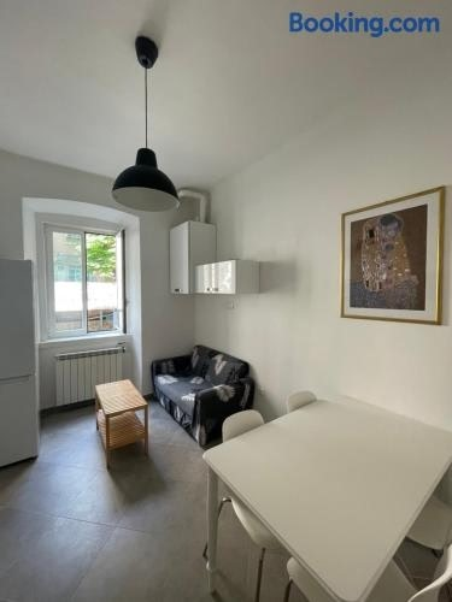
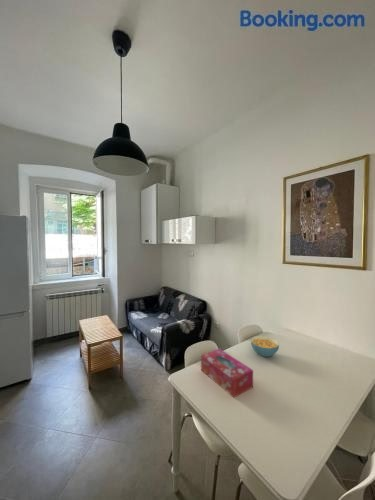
+ tissue box (225, 370)
+ cereal bowl (264, 348)
